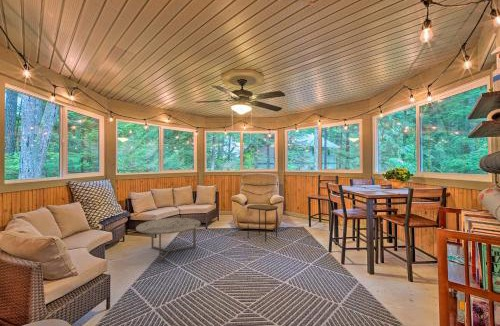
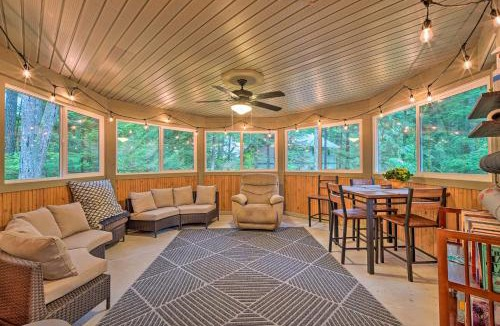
- side table (259, 221)
- coffee table (167, 233)
